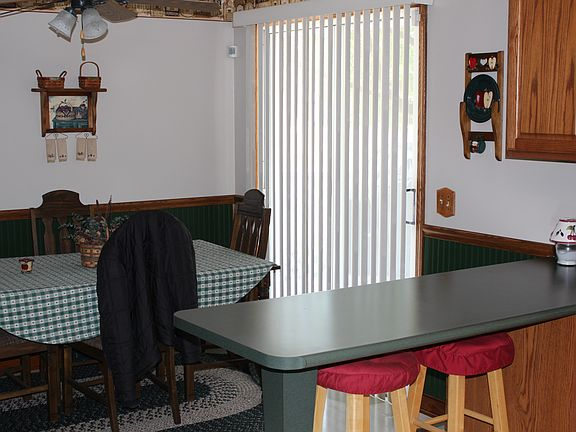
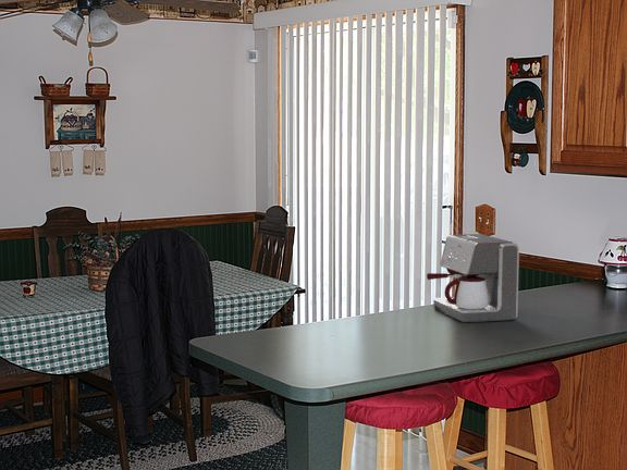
+ coffee maker (476, 275)
